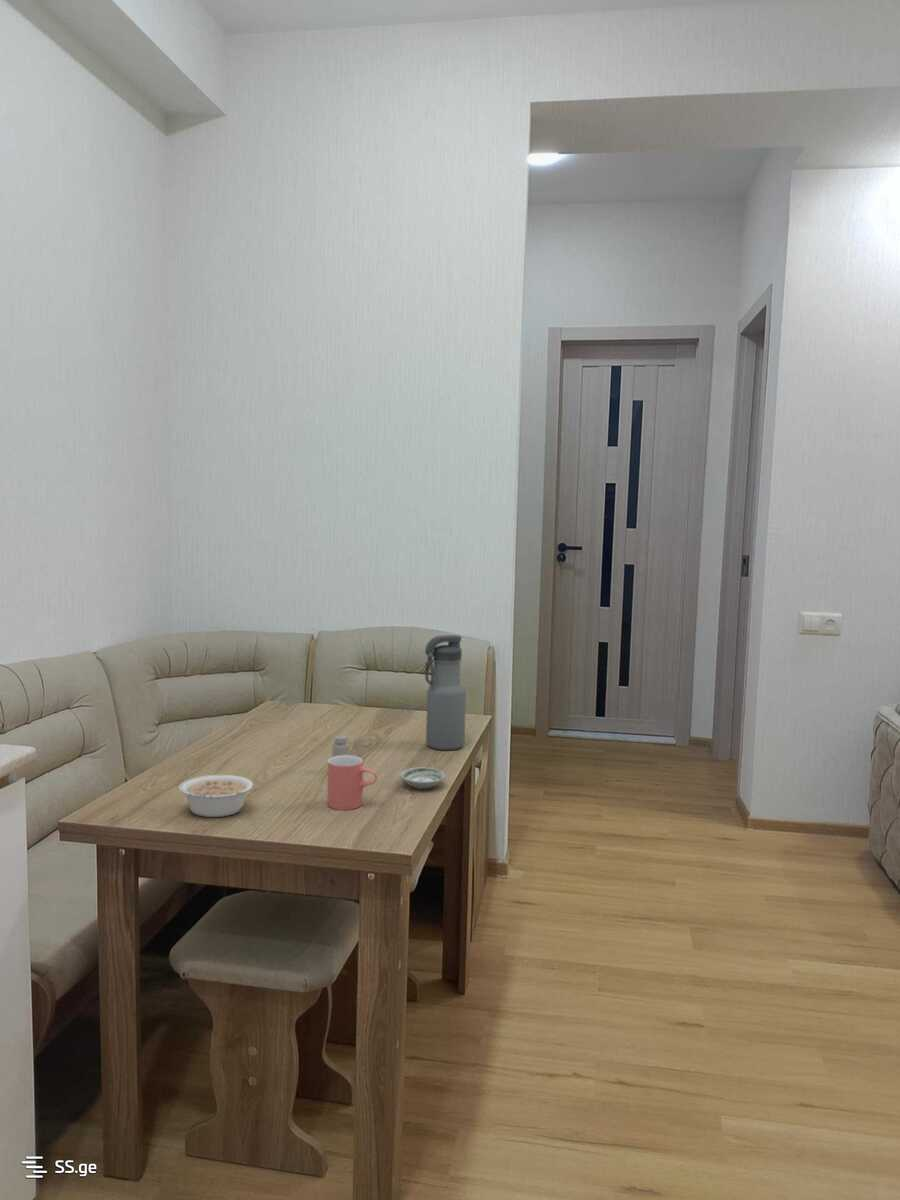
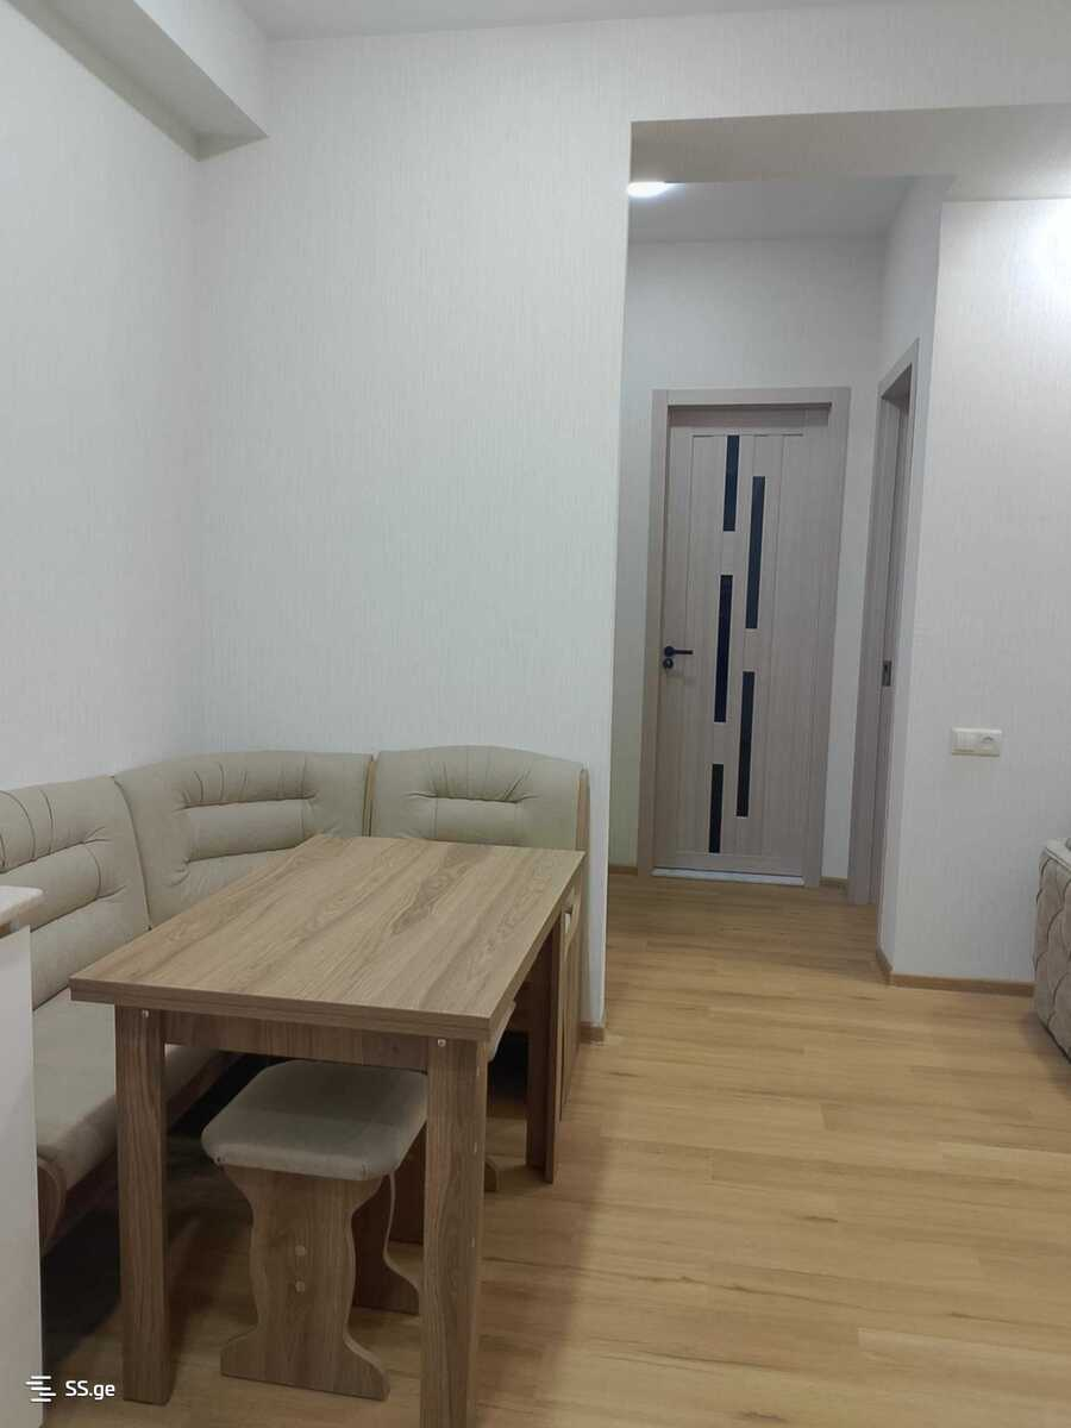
- legume (219, 794)
- saucer (422, 779)
- water bottle (445, 691)
- cup (352, 782)
- saltshaker (340, 753)
